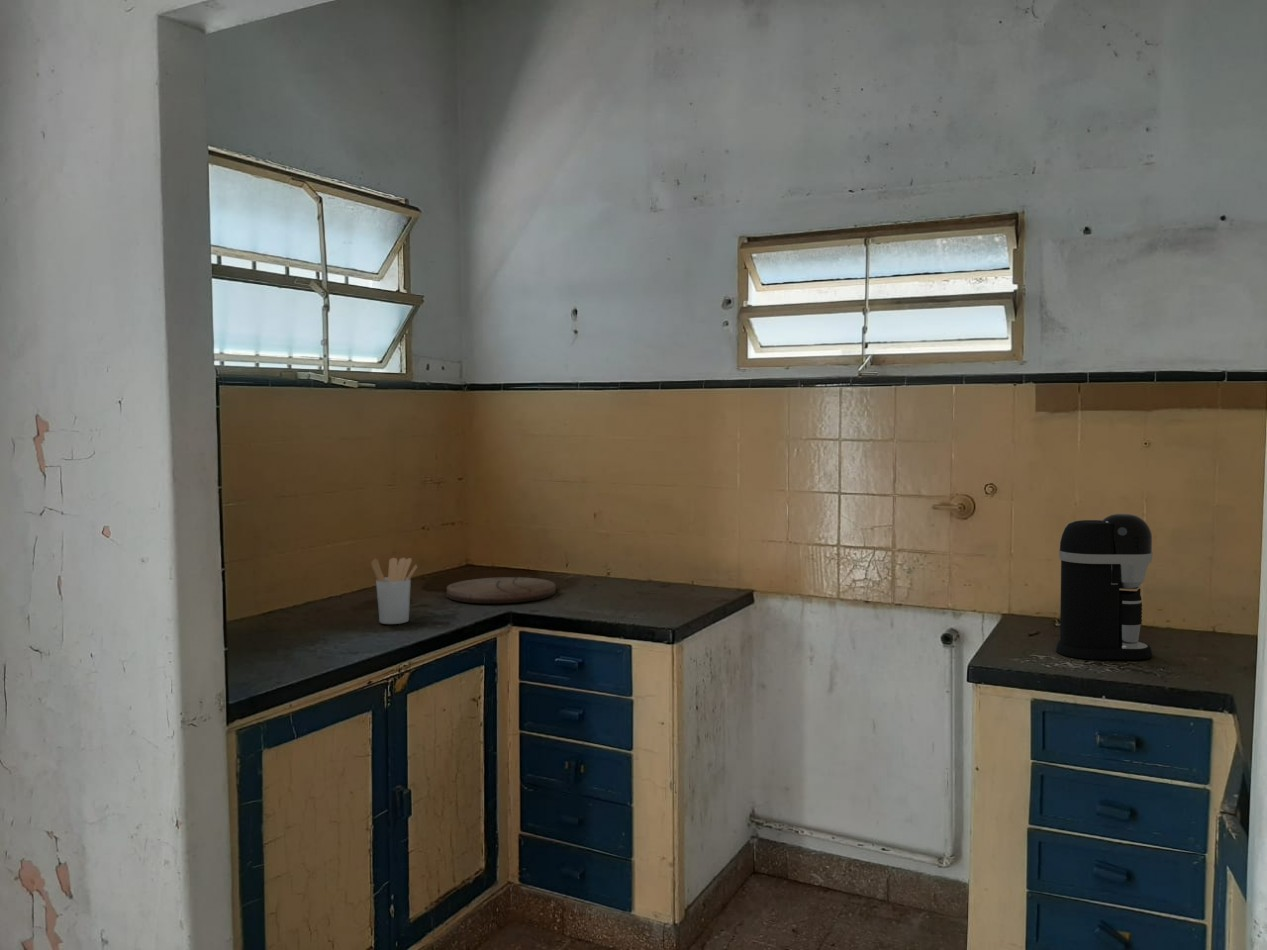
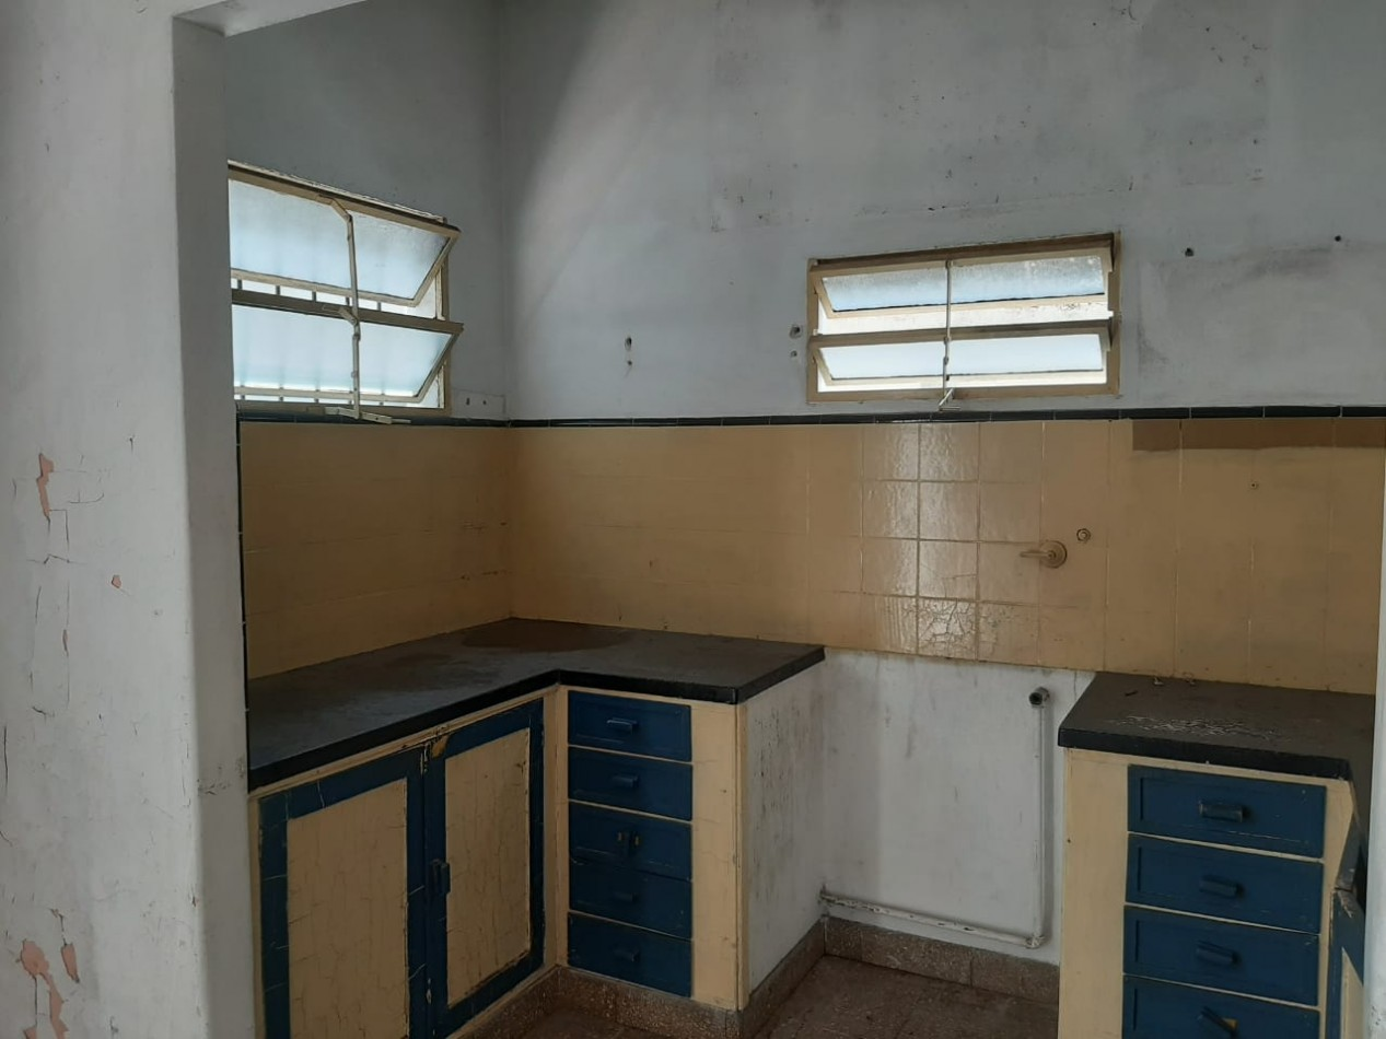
- coffee maker (1104, 583)
- utensil holder (395, 588)
- cutting board (501, 589)
